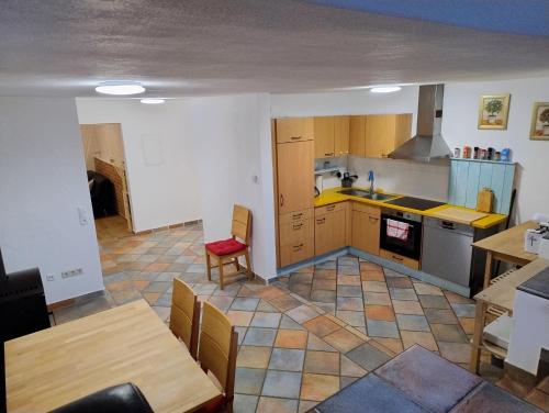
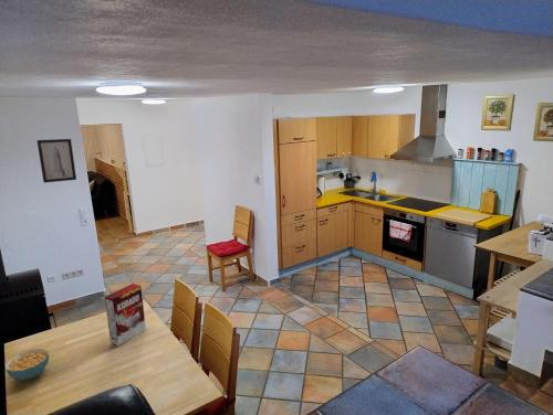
+ cereal box (126, 313)
+ cereal bowl (29, 368)
+ wall art (56, 160)
